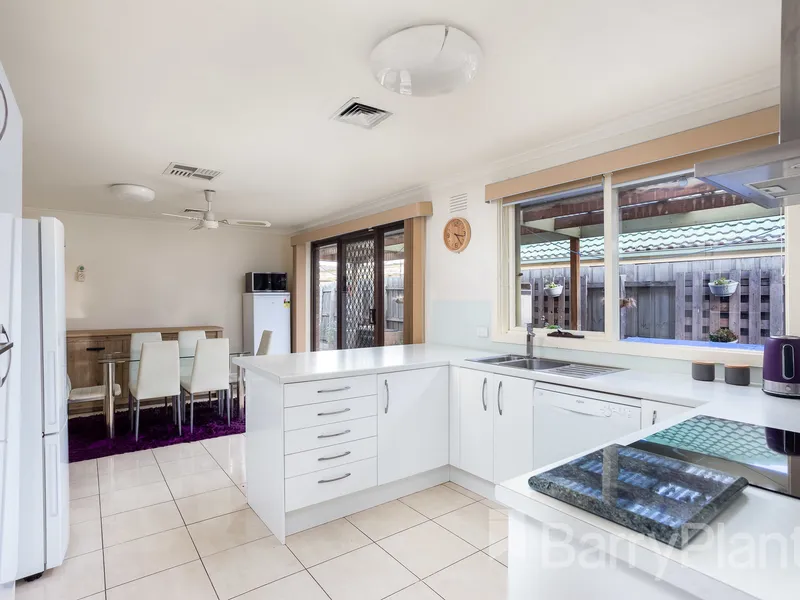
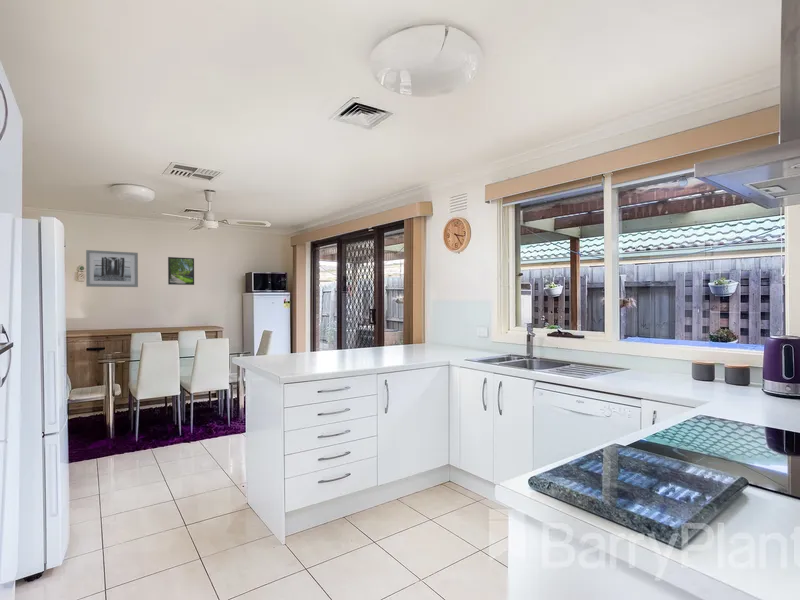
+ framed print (181, 271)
+ wall art (112, 269)
